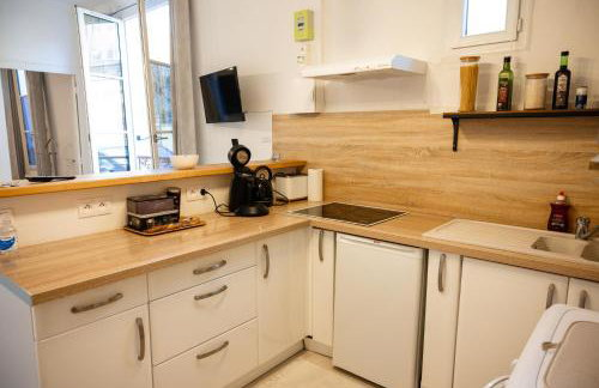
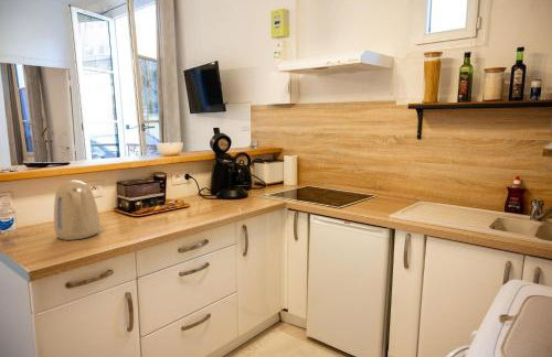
+ kettle (76, 208)
